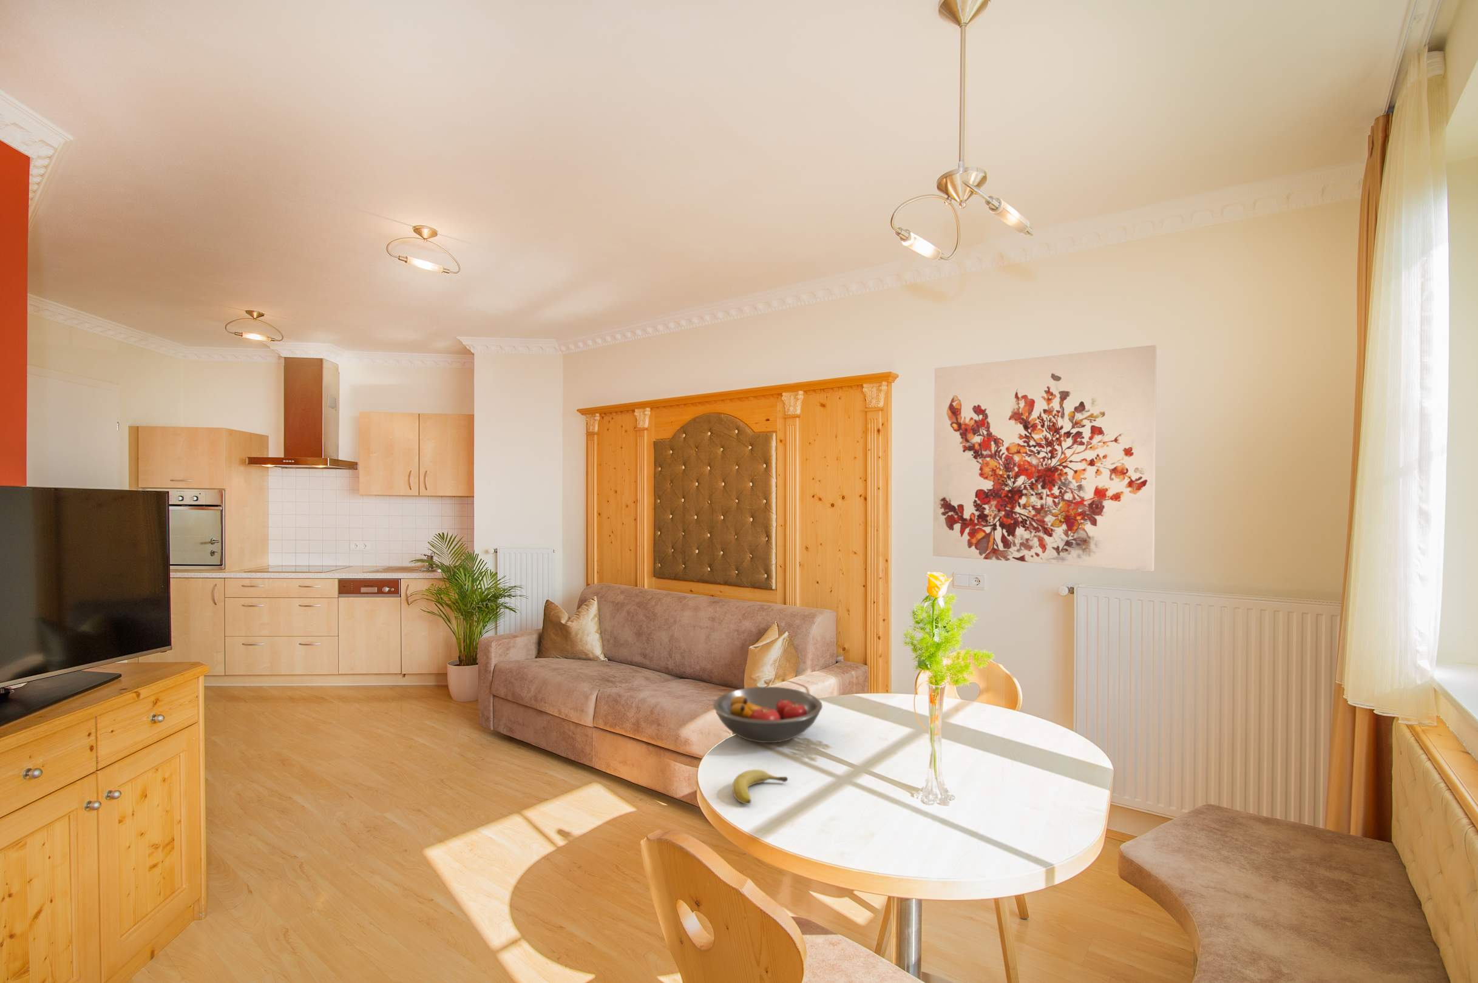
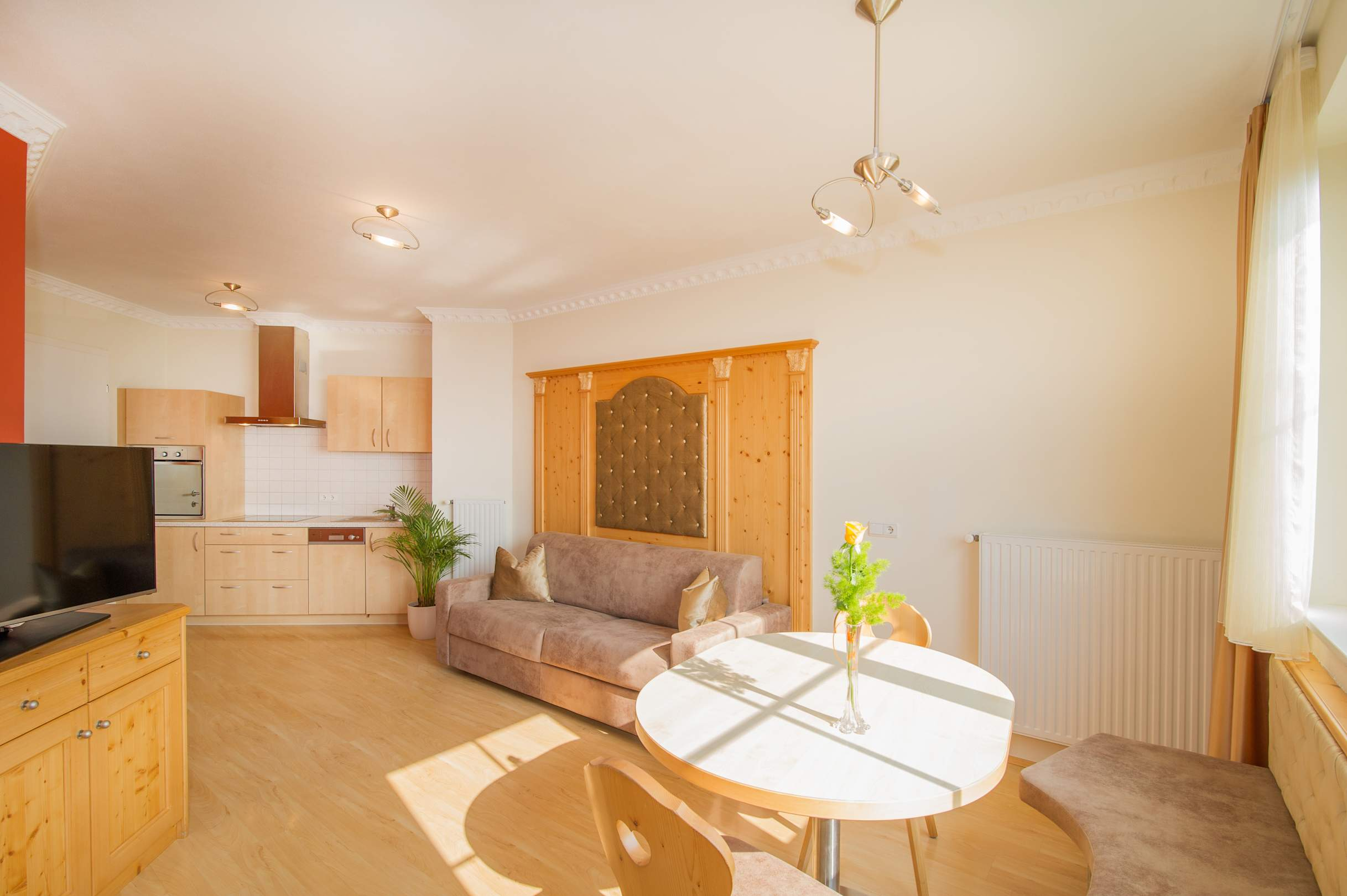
- wall art (1035, 460)
- fruit bowl (767, 713)
- fruit (755, 782)
